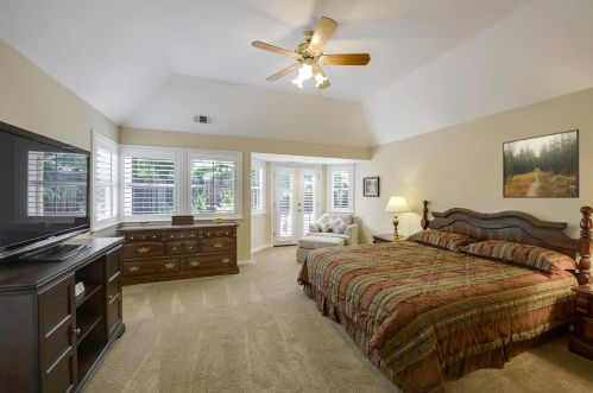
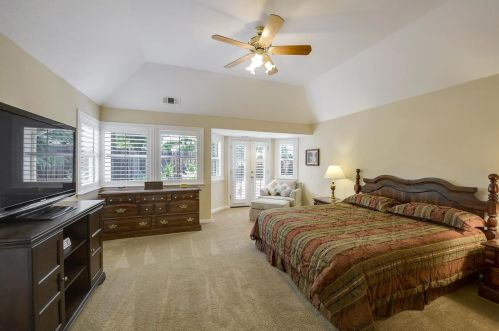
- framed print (536, 166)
